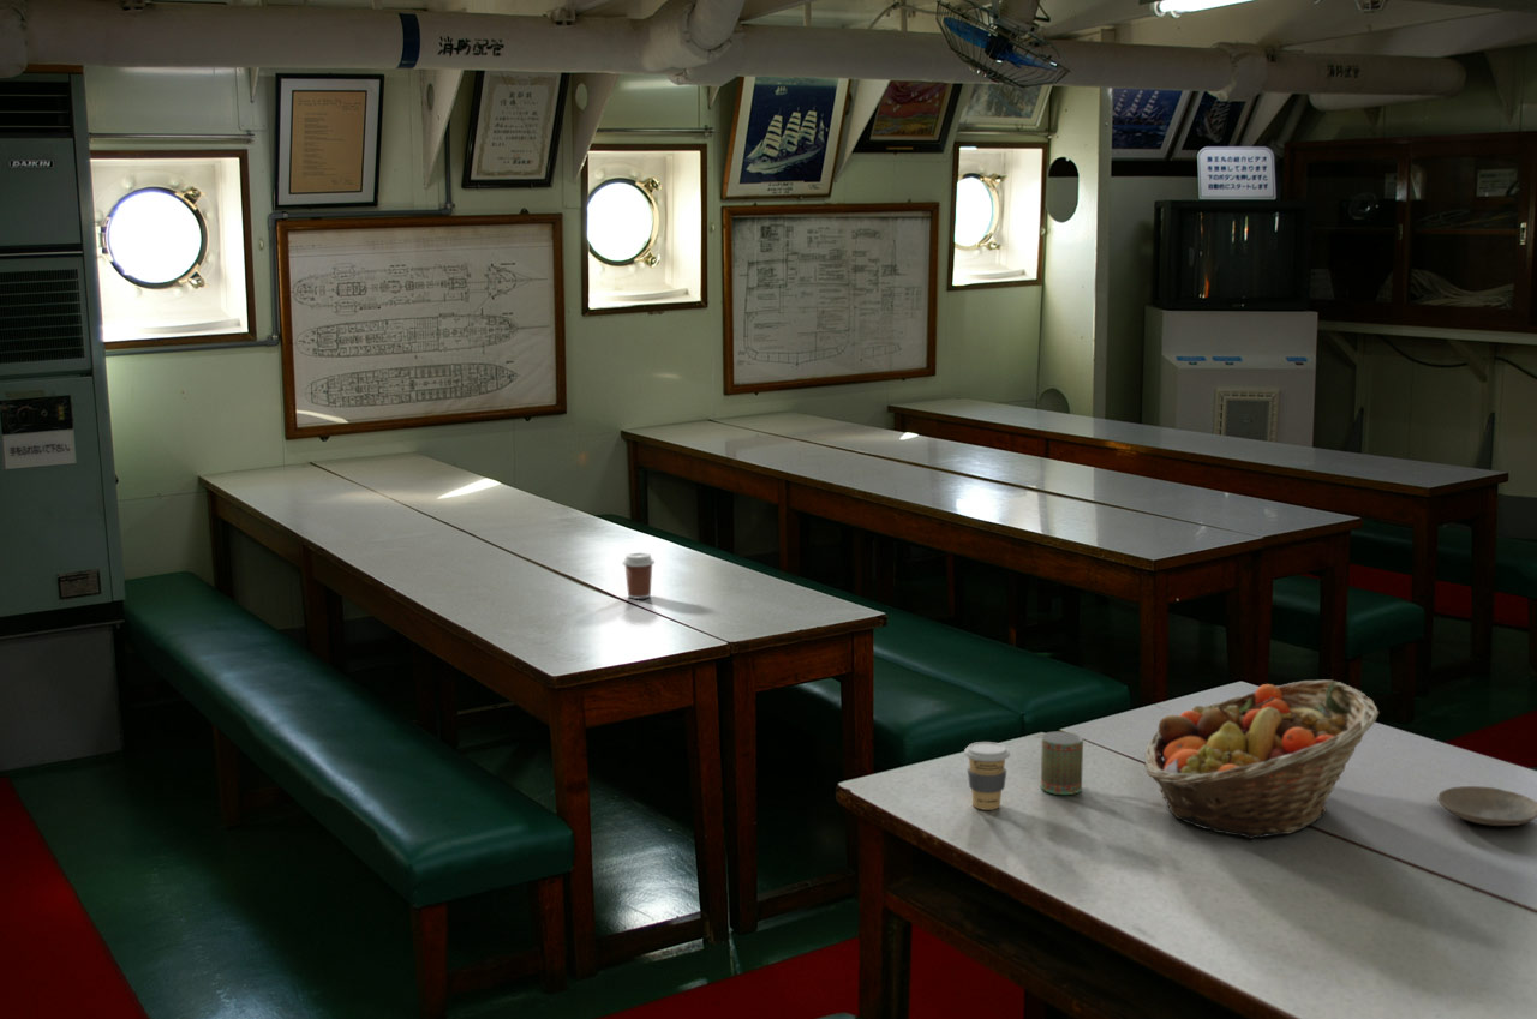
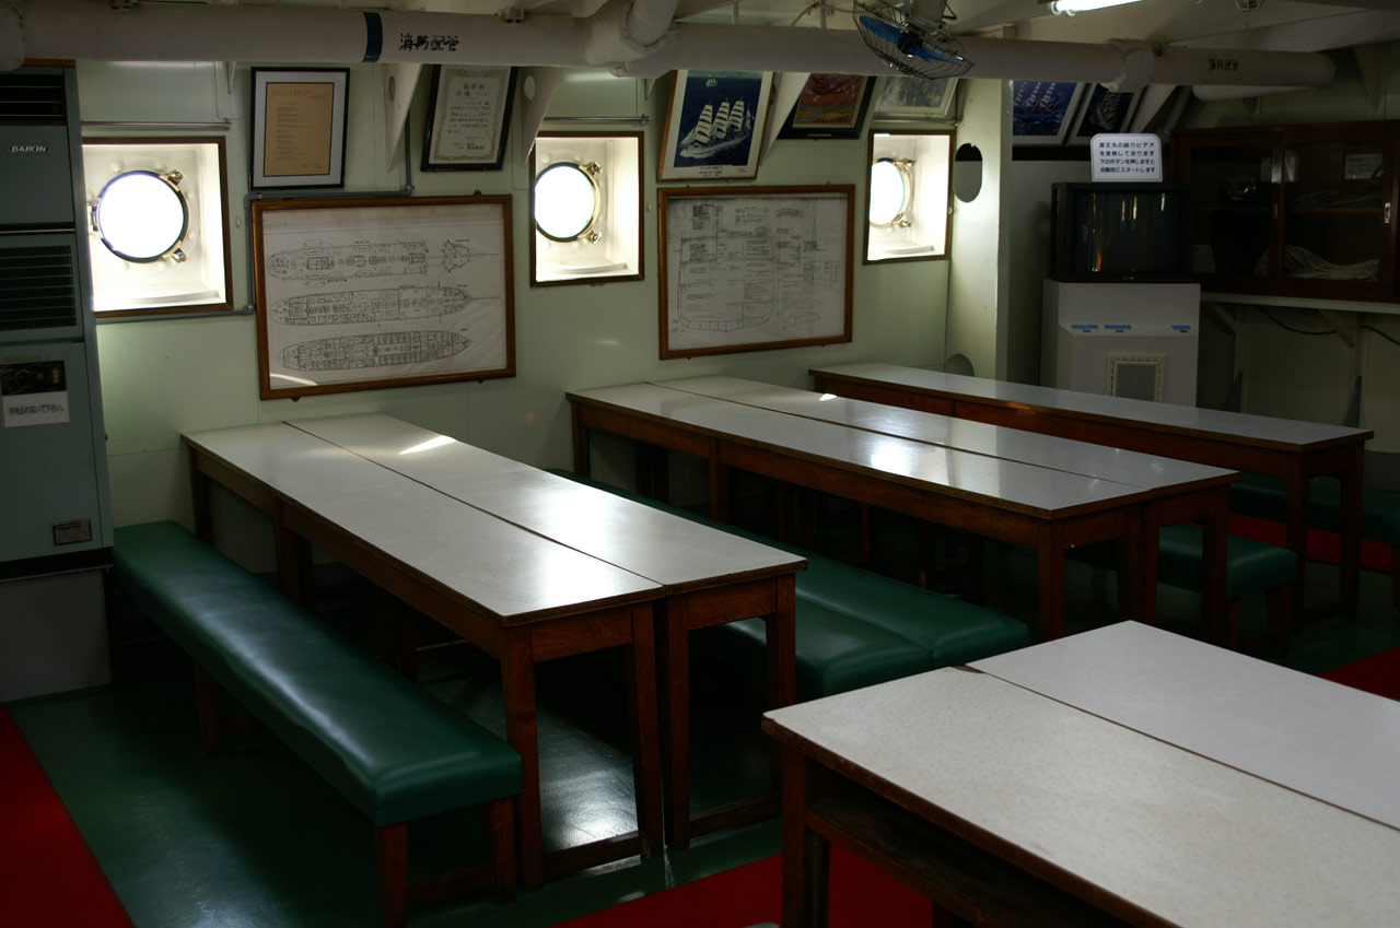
- coffee cup (639, 575)
- mug (1063, 760)
- fruit basket (1256, 750)
- plate (1488, 809)
- coffee cup (986, 775)
